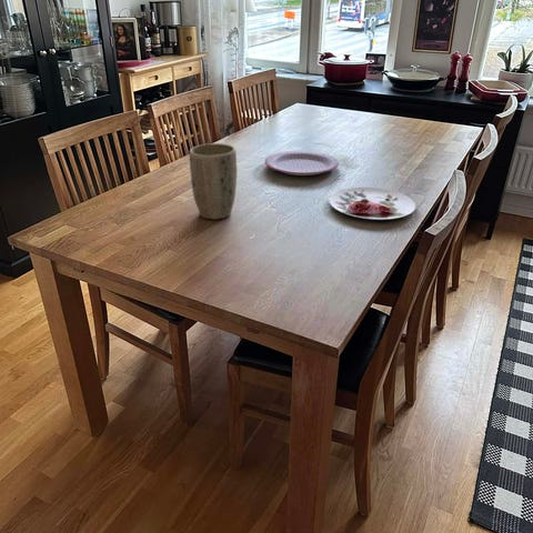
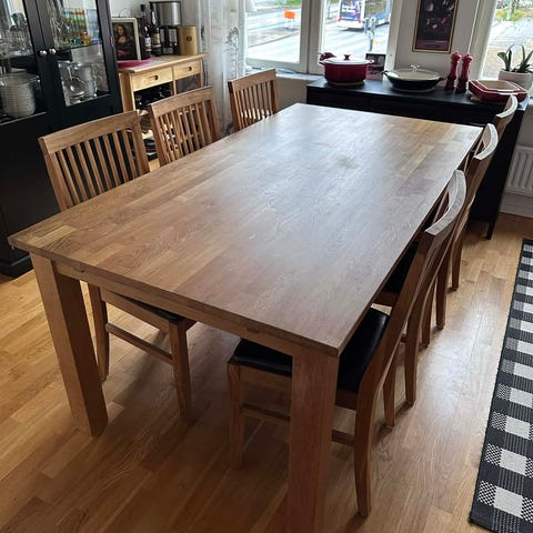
- plate (301, 163)
- plant pot (214, 182)
- plate (371, 201)
